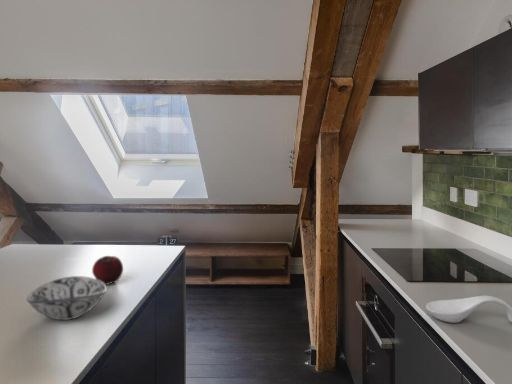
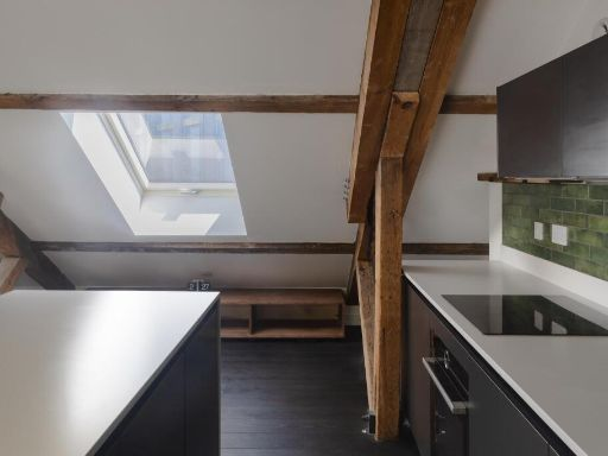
- spoon rest (469, 308)
- fruit (108, 269)
- decorative bowl (68, 300)
